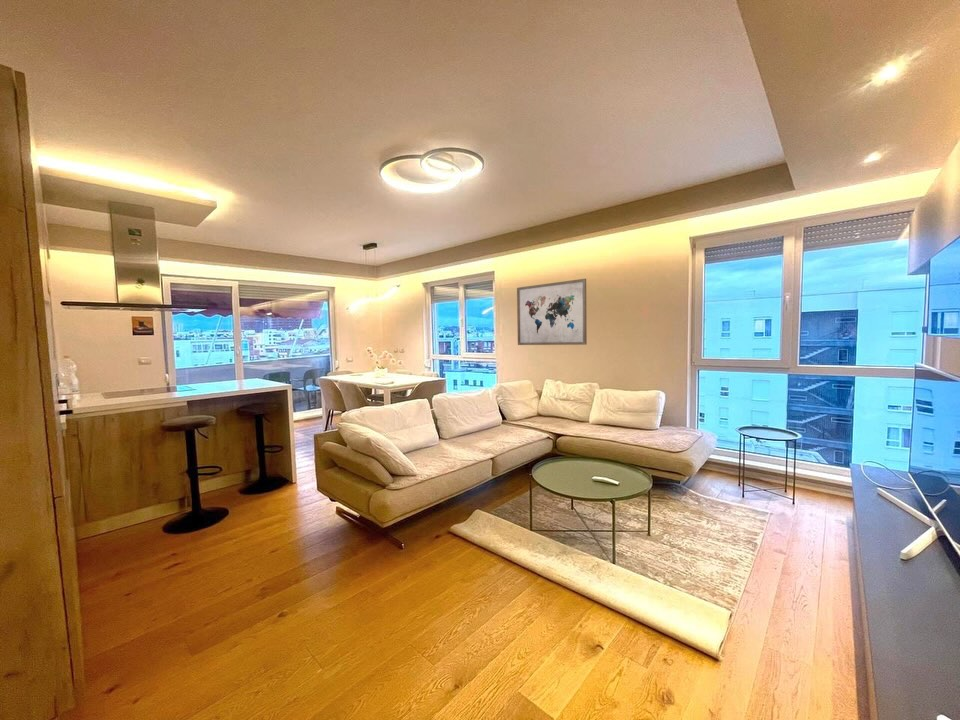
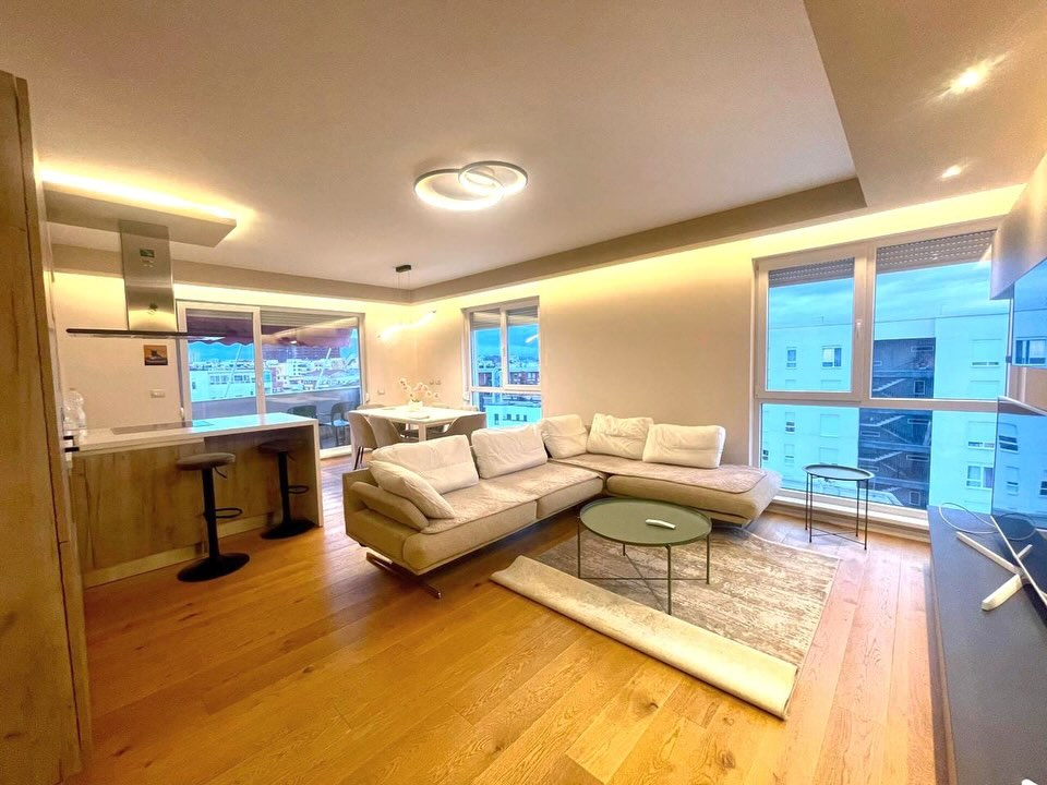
- wall art (549, 314)
